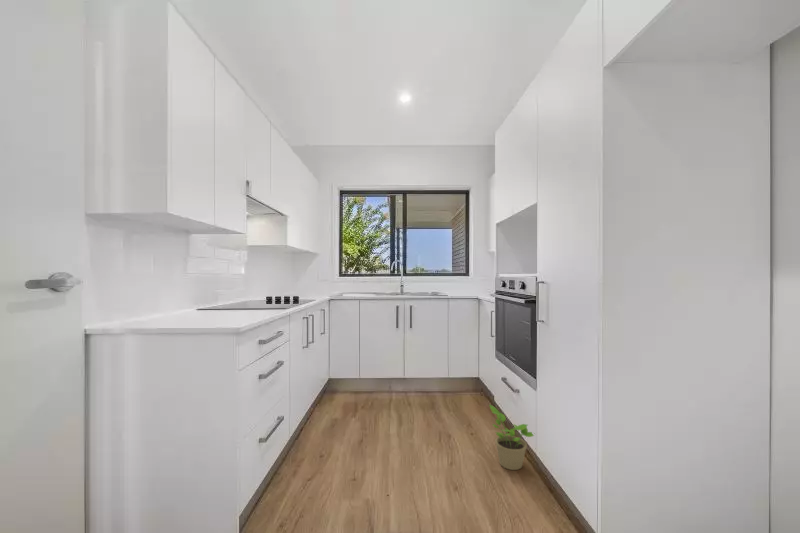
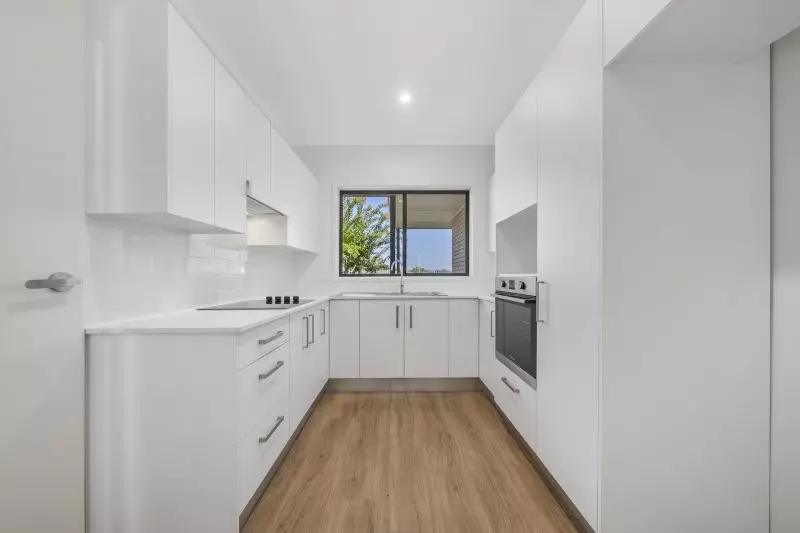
- potted plant (511, 437)
